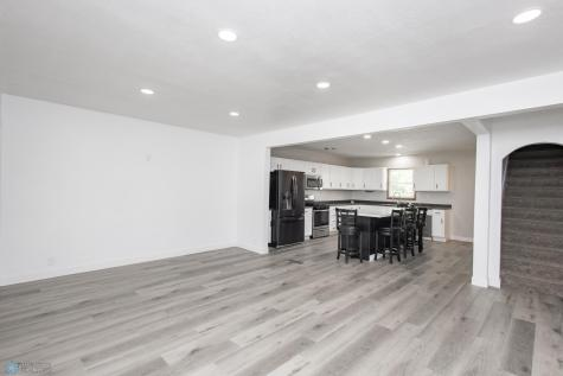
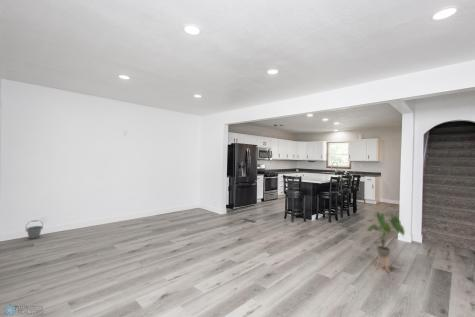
+ house plant (385, 240)
+ bucket (34, 229)
